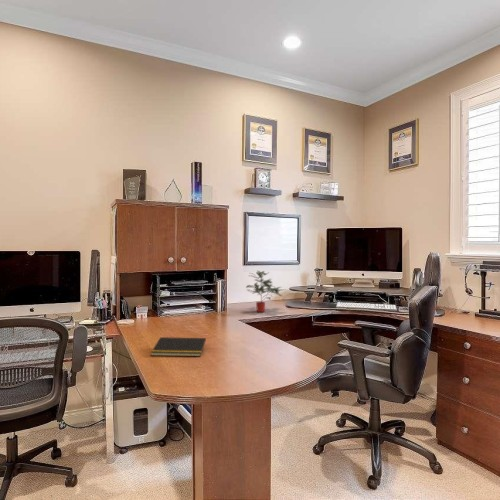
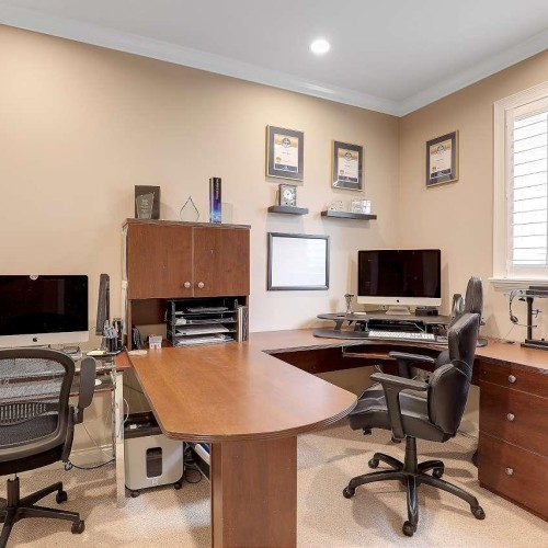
- notepad (179, 346)
- potted plant (265, 291)
